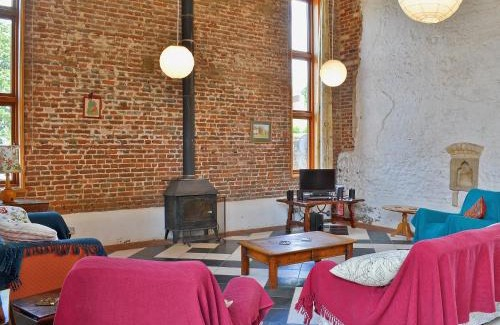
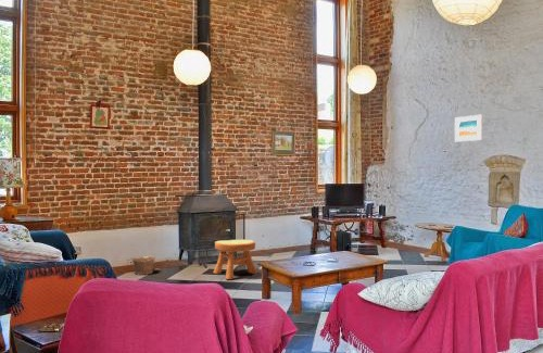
+ clay pot (143, 262)
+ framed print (468, 128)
+ stool (237, 259)
